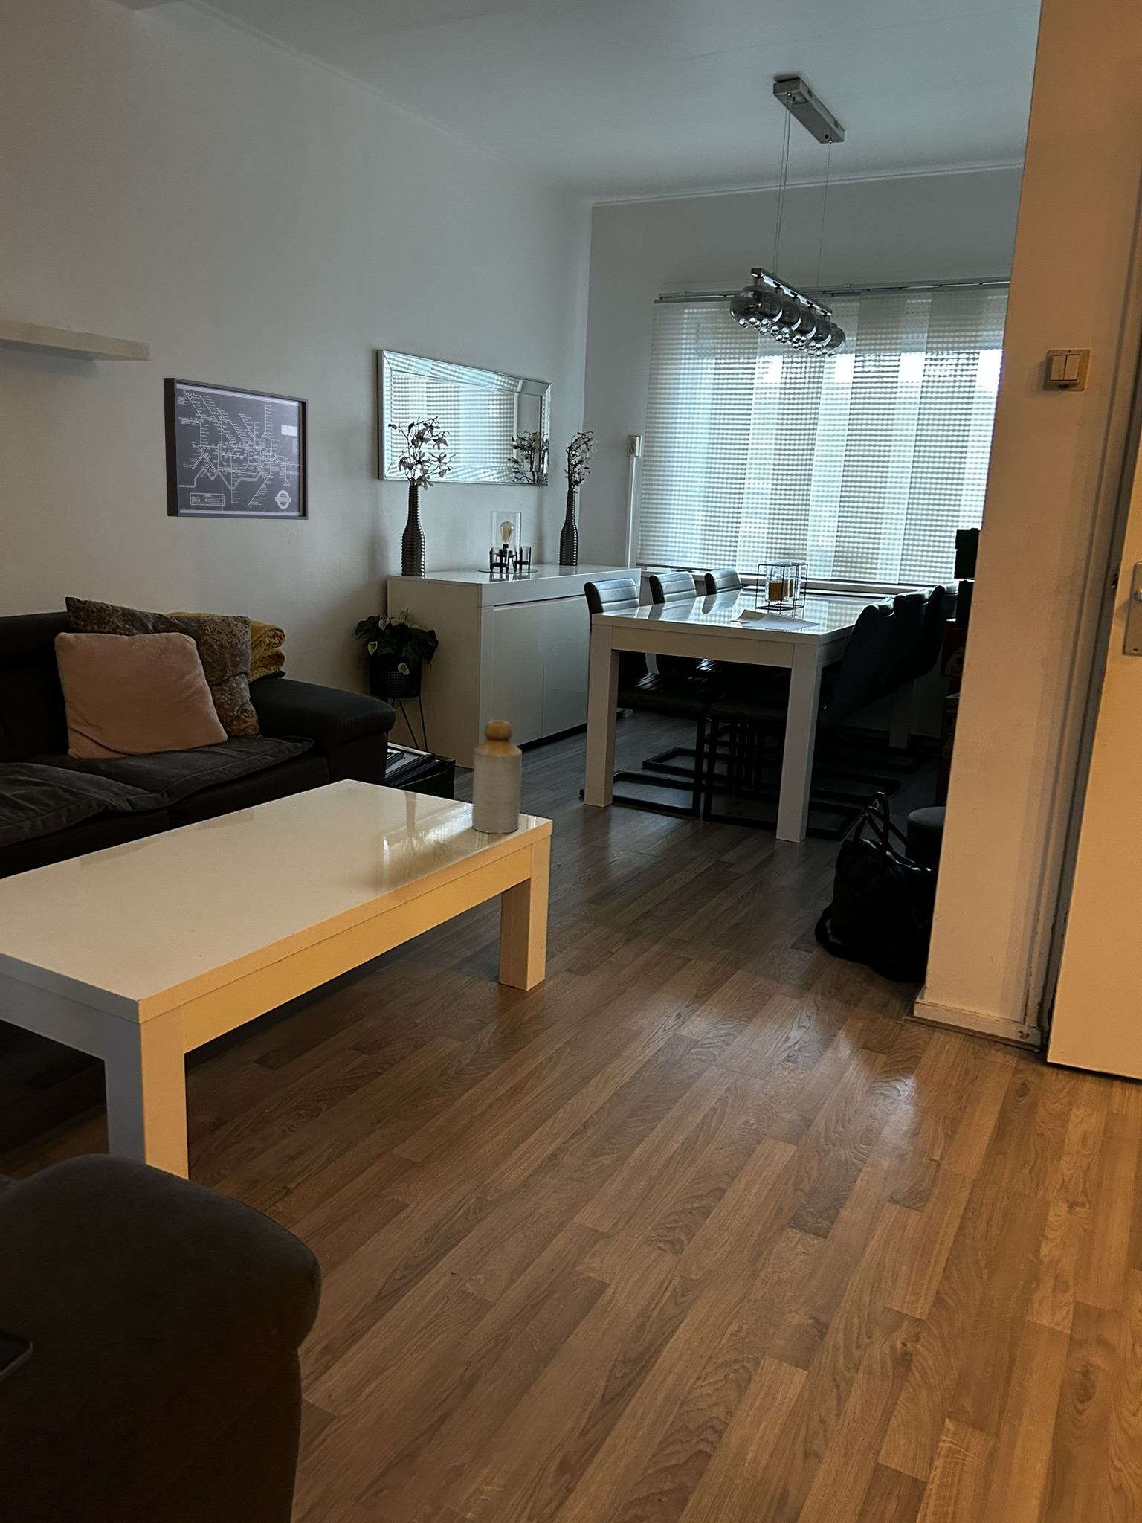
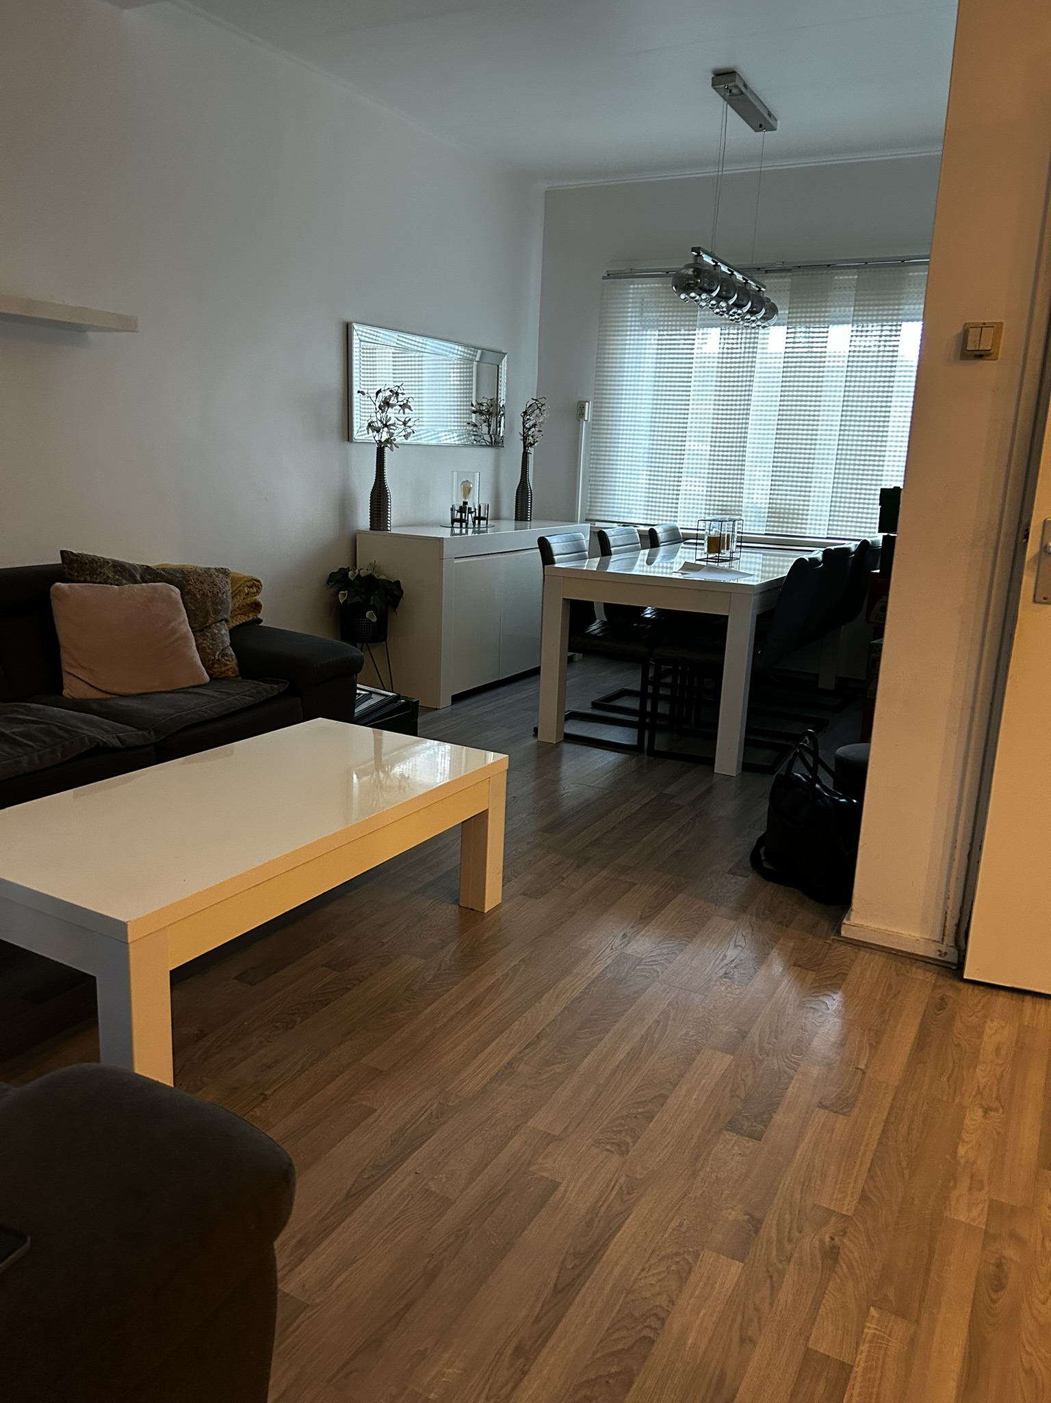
- bottle (497, 775)
- wall art (241, 455)
